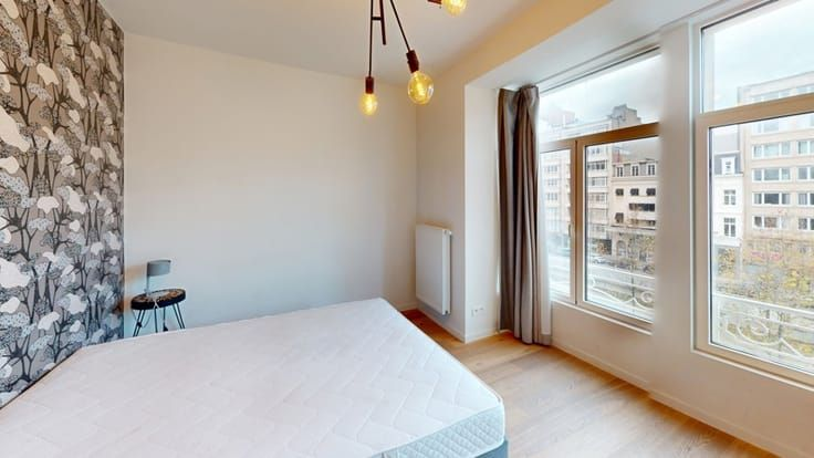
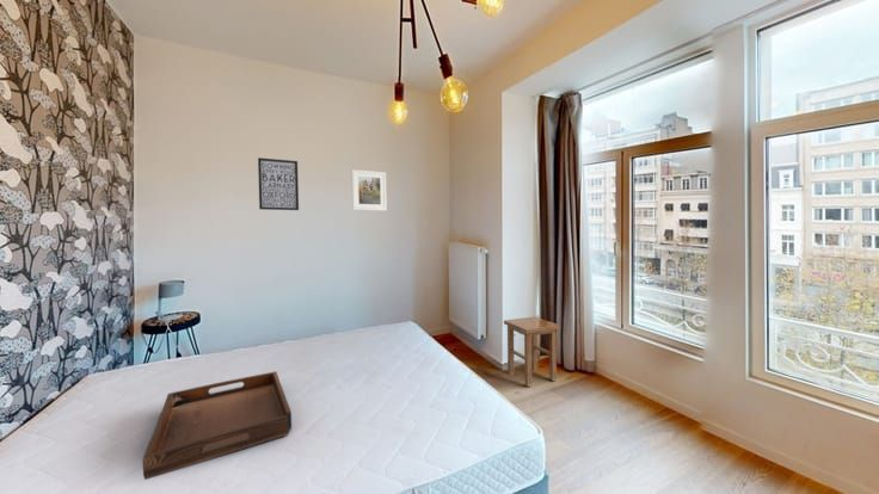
+ wall art (278, 184)
+ stool (530, 350)
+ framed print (369, 190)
+ serving tray (226, 412)
